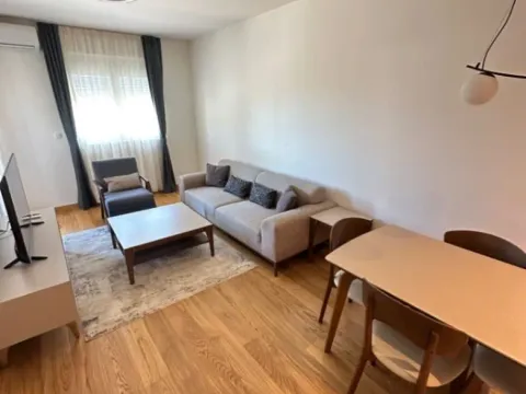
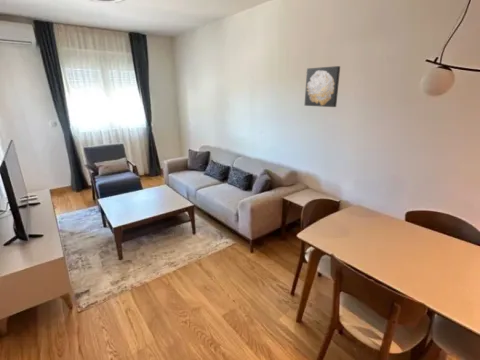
+ wall art (321, 87)
